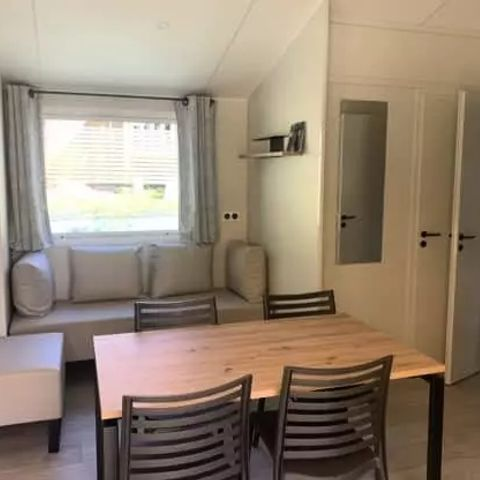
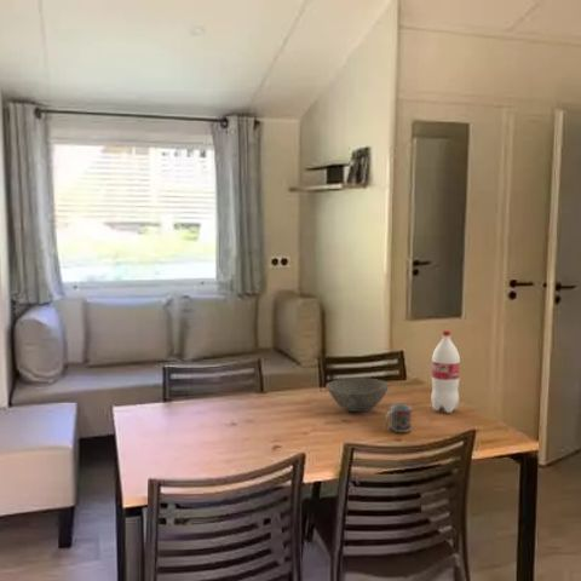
+ bowl (356, 396)
+ bottle (445, 370)
+ cup (397, 419)
